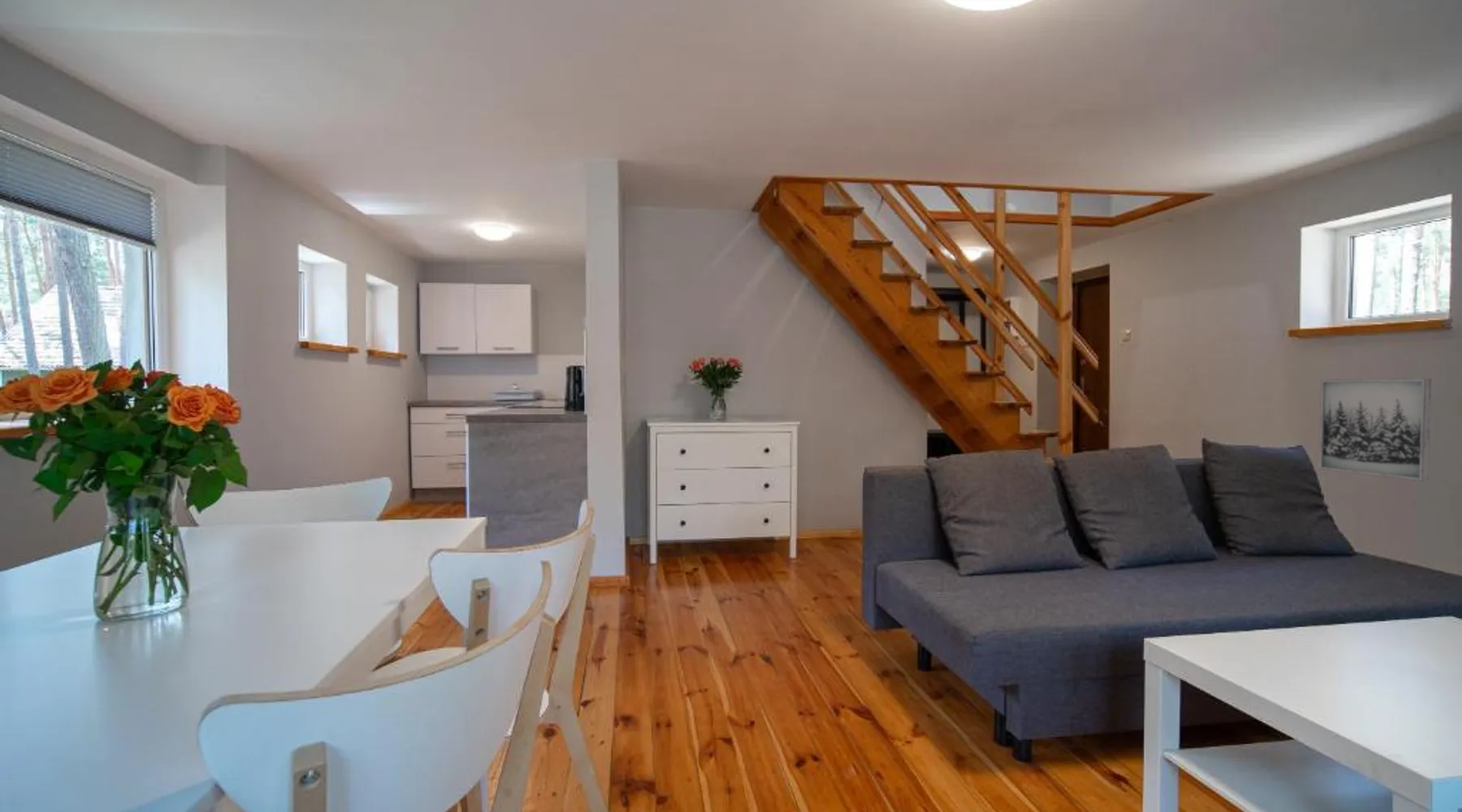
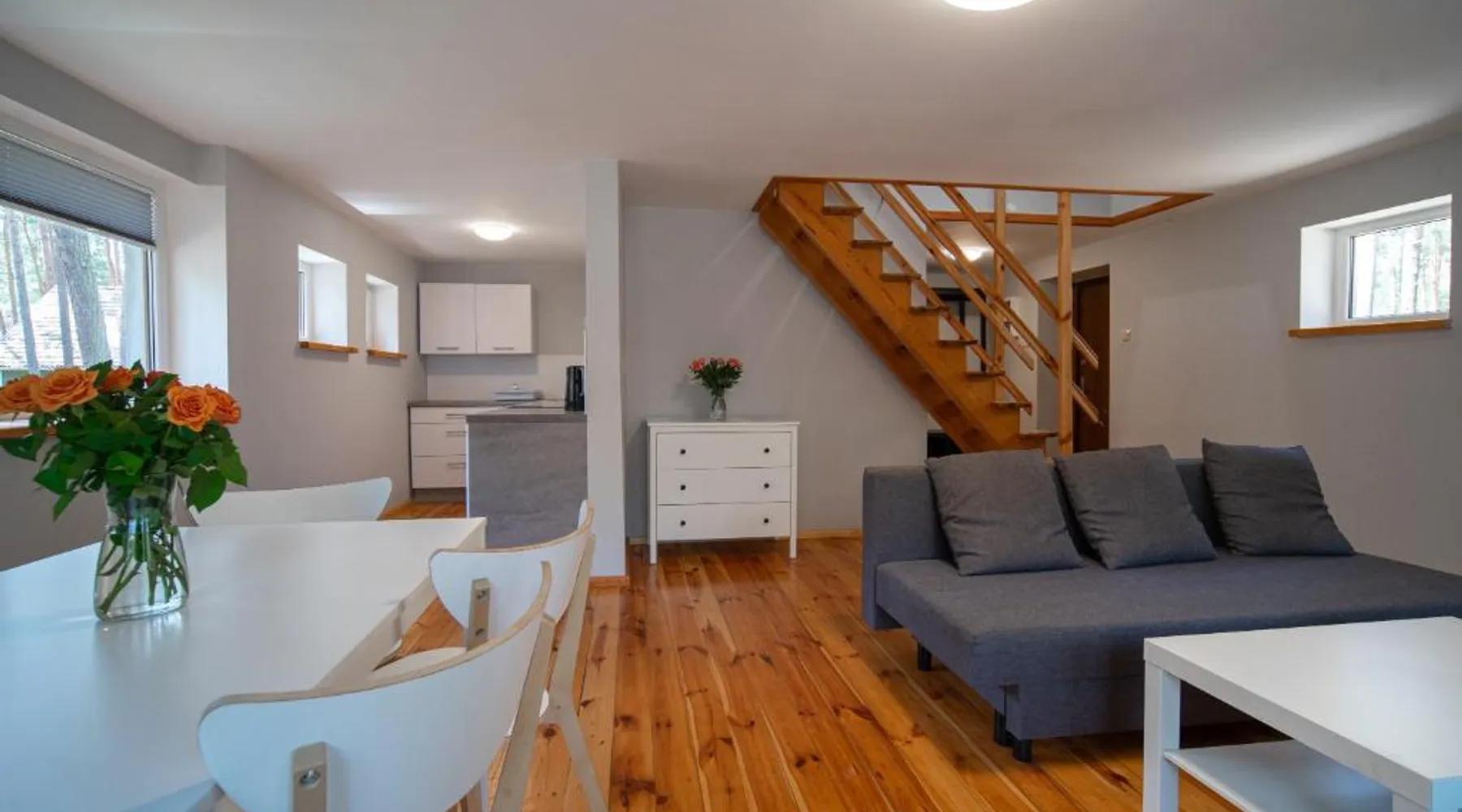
- wall art (1371, 426)
